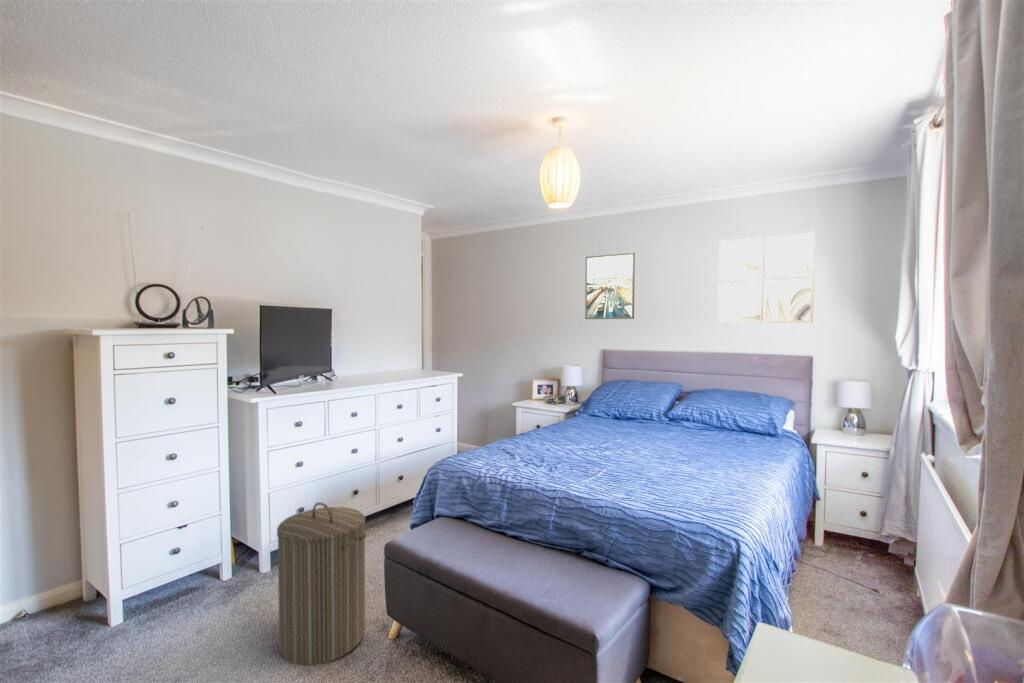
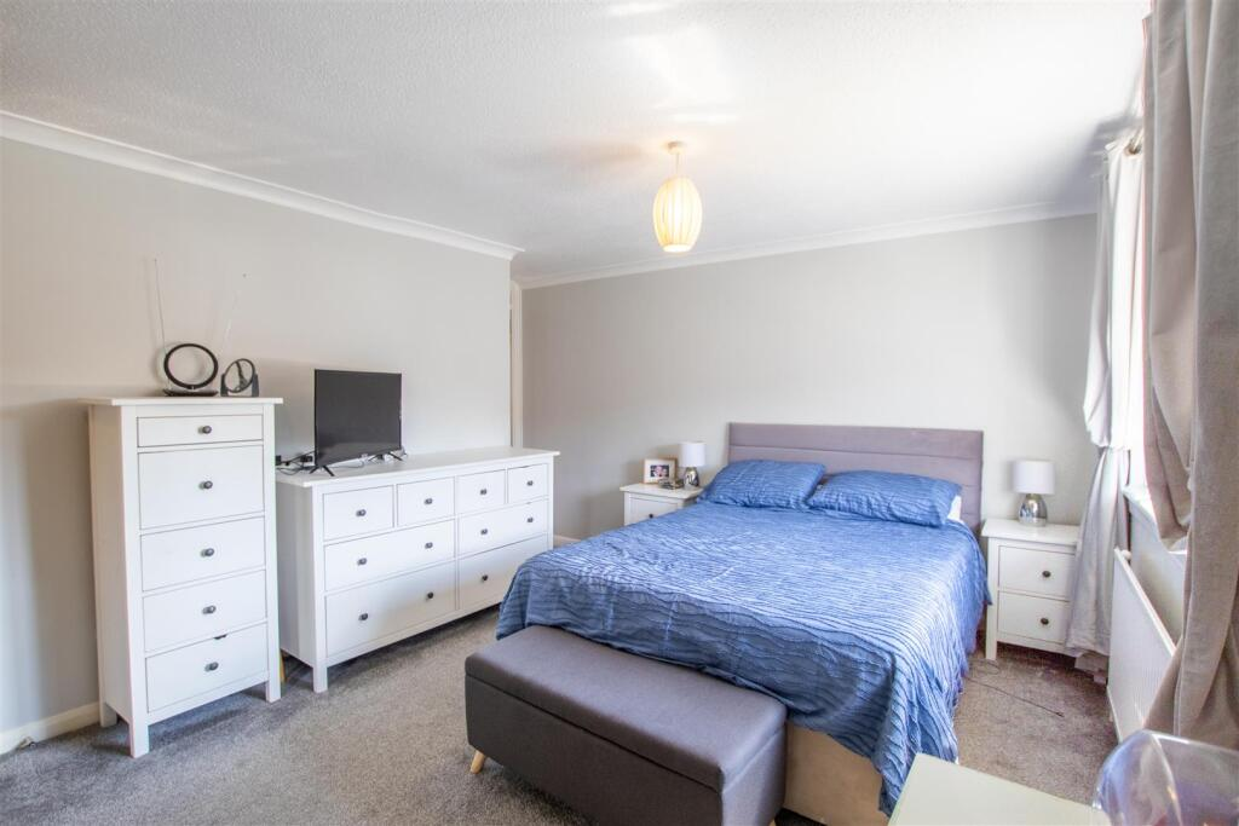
- wall art (765, 278)
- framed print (609, 287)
- laundry hamper (322, 570)
